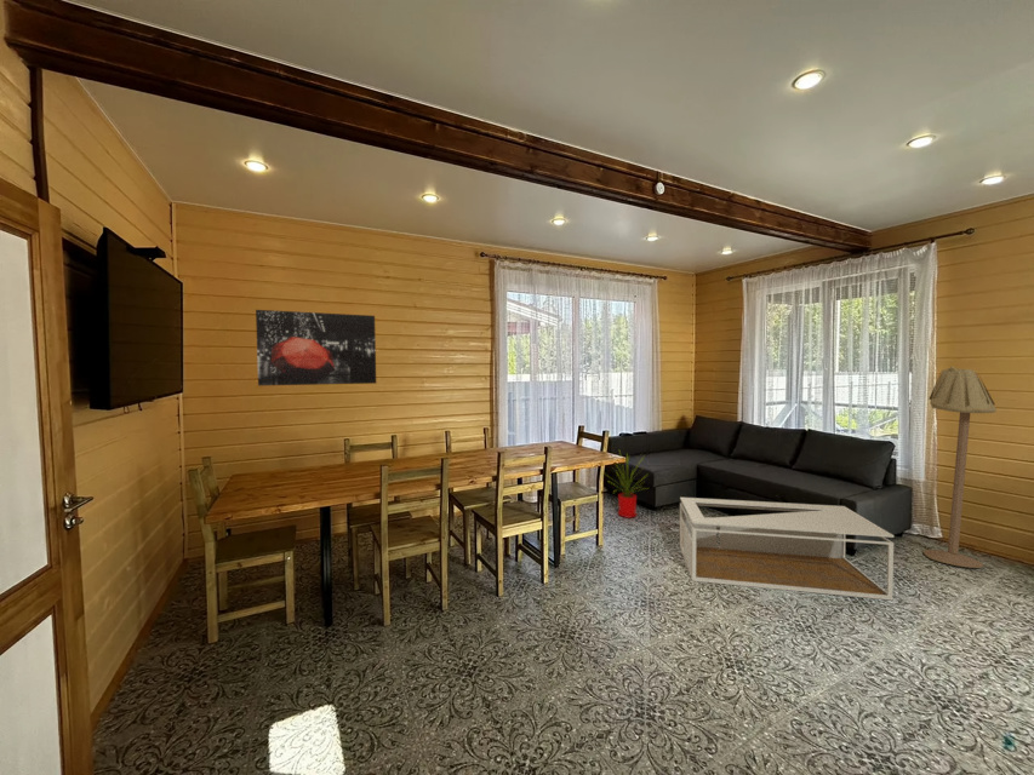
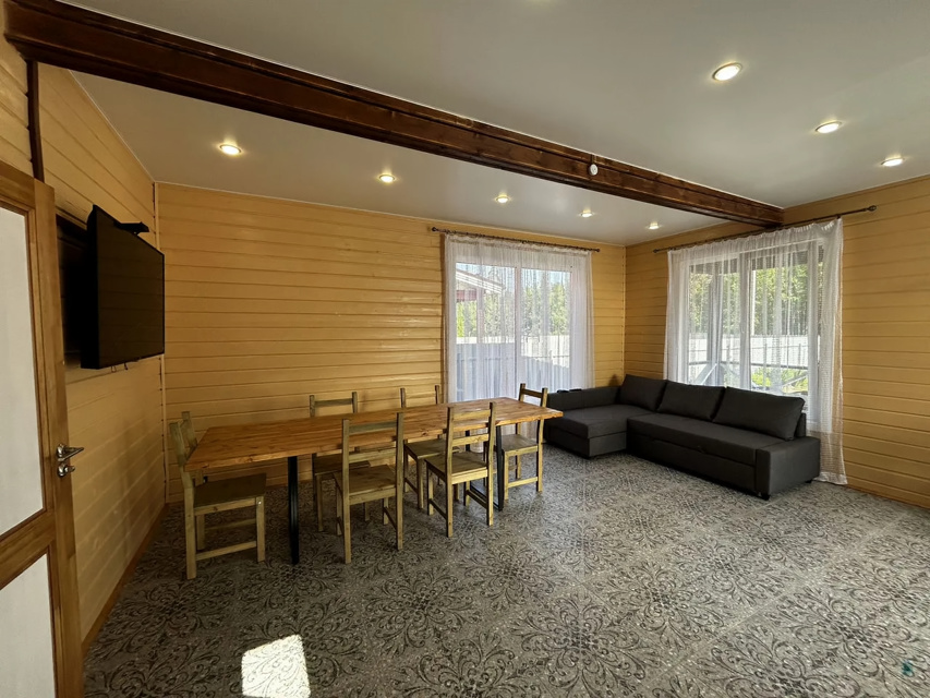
- house plant (628, 483)
- coffee table (771, 541)
- floor lamp (959, 463)
- wall art (319, 349)
